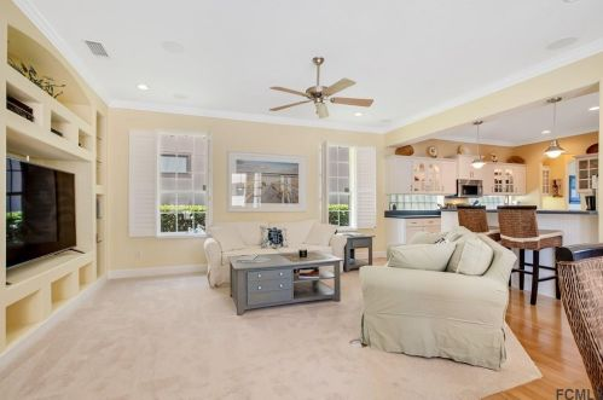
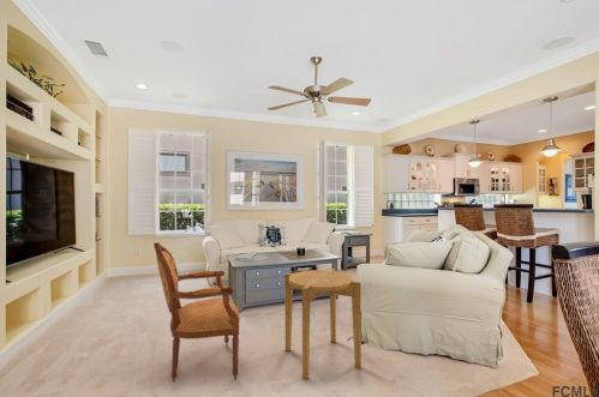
+ side table (330, 317)
+ armchair (198, 302)
